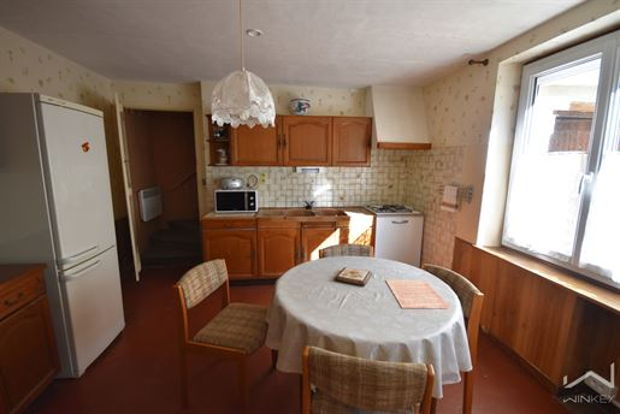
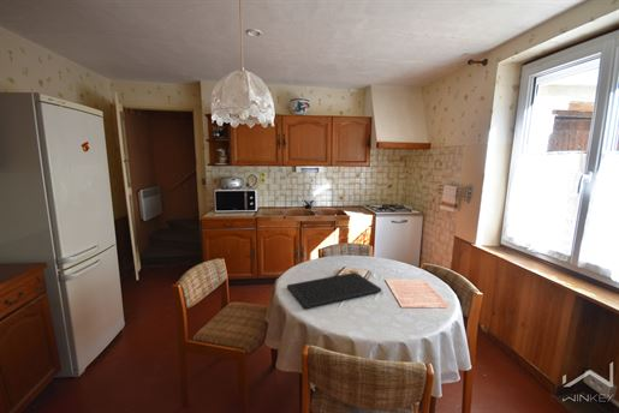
+ cutting board (333, 287)
